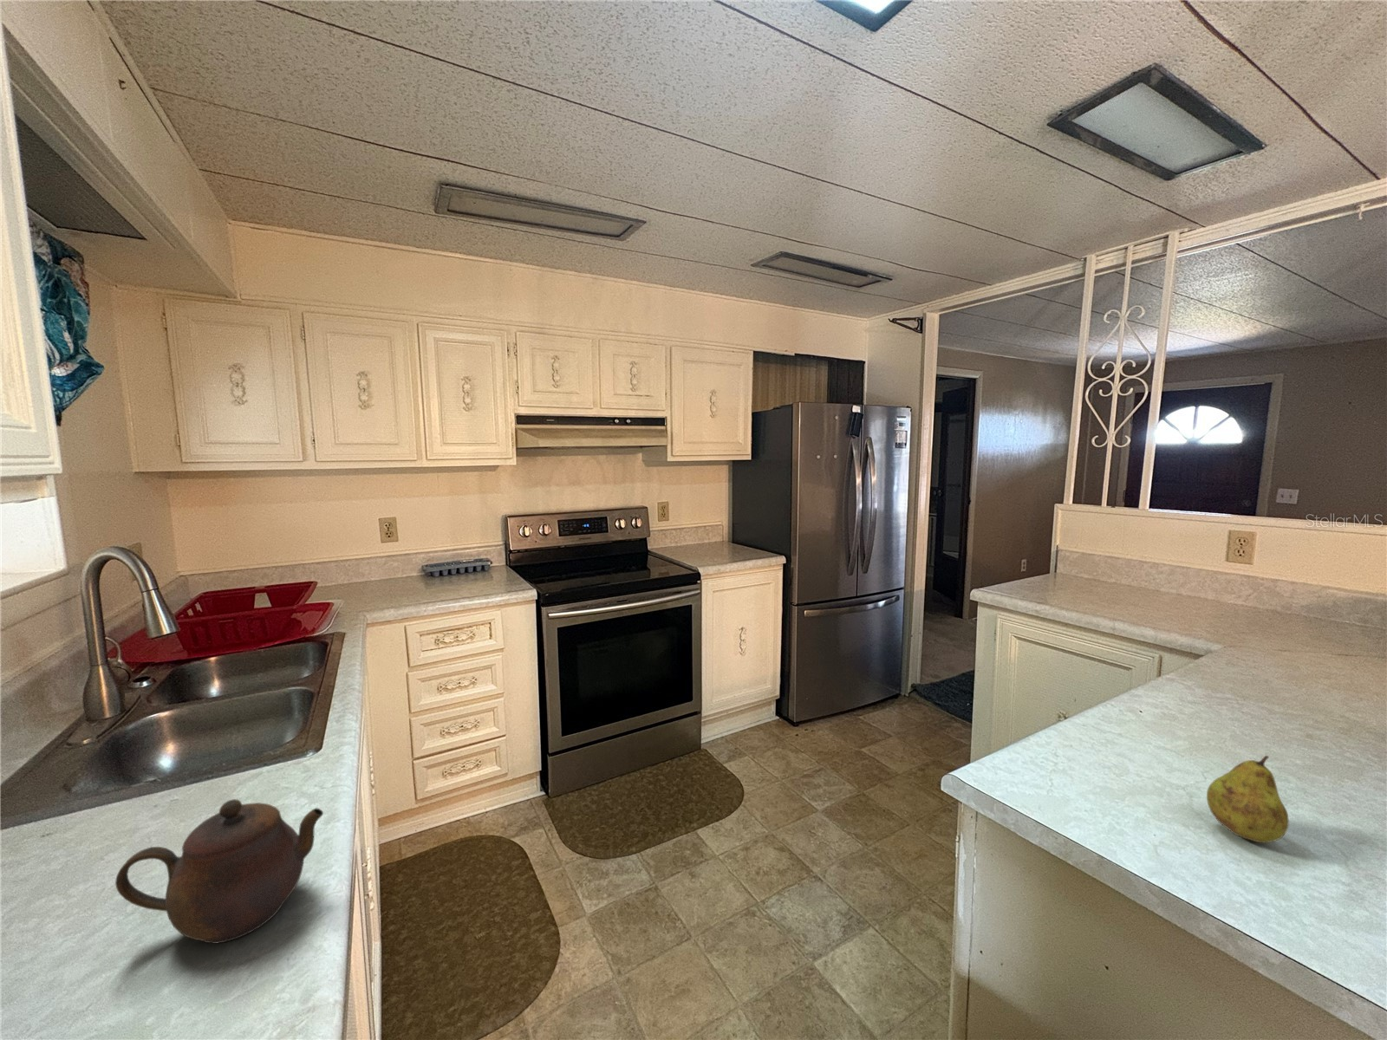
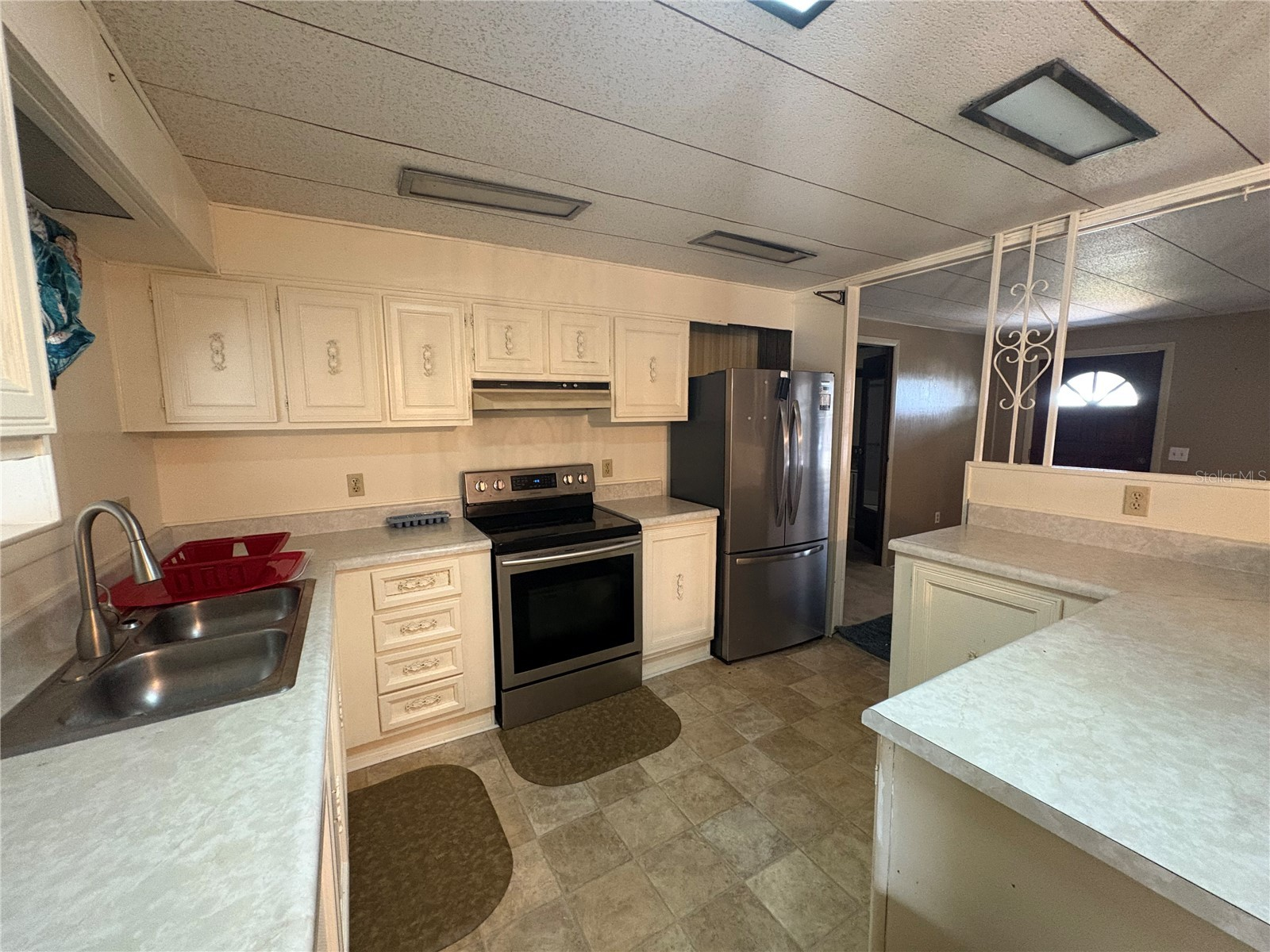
- teapot (228, 859)
- fruit (1247, 794)
